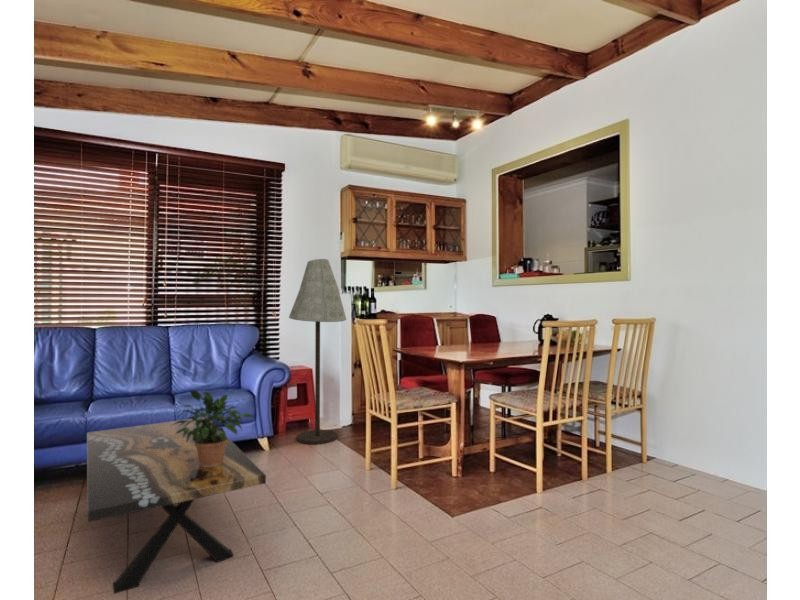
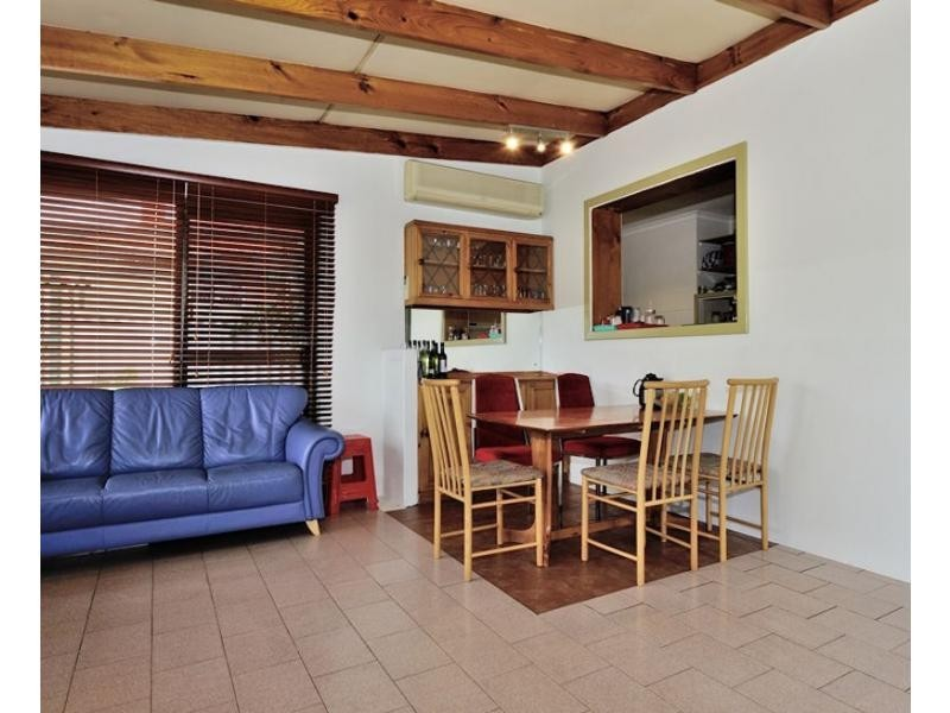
- floor lamp (317, 348)
- potted plant (216, 426)
- coffee table (164, 490)
